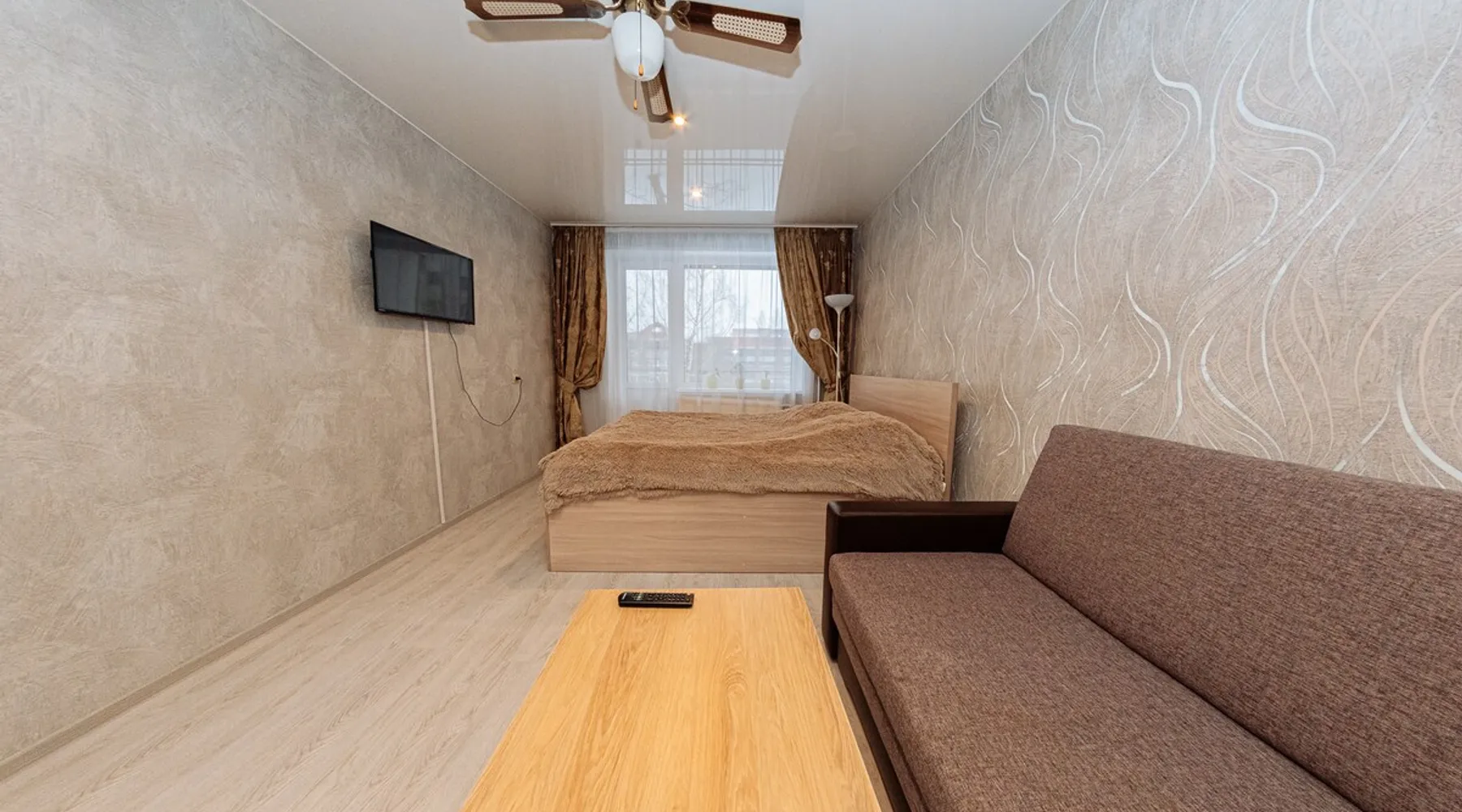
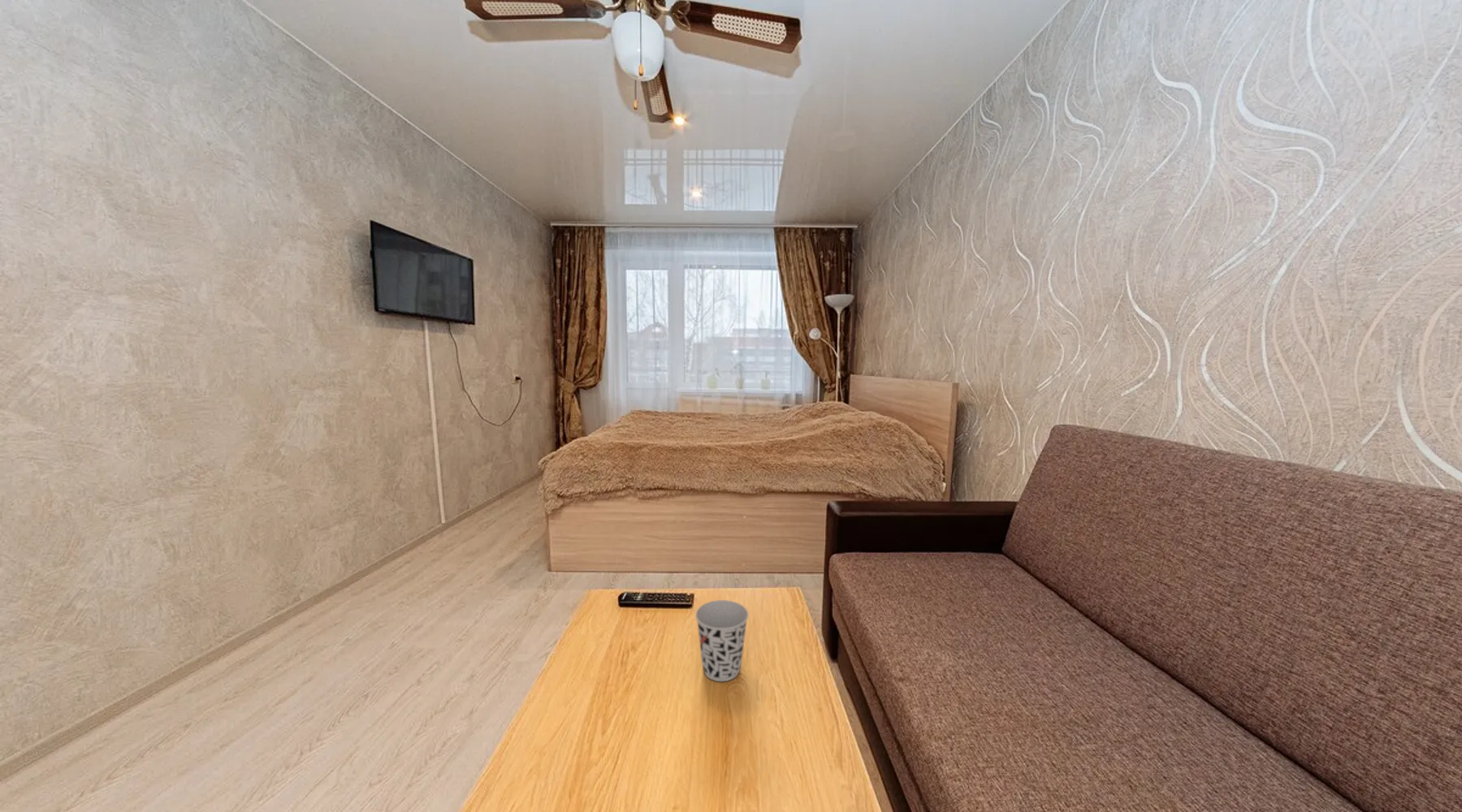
+ cup (721, 641)
